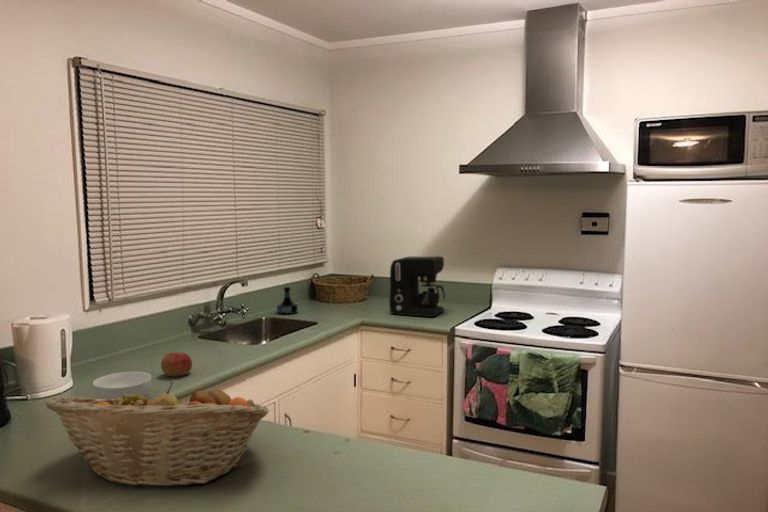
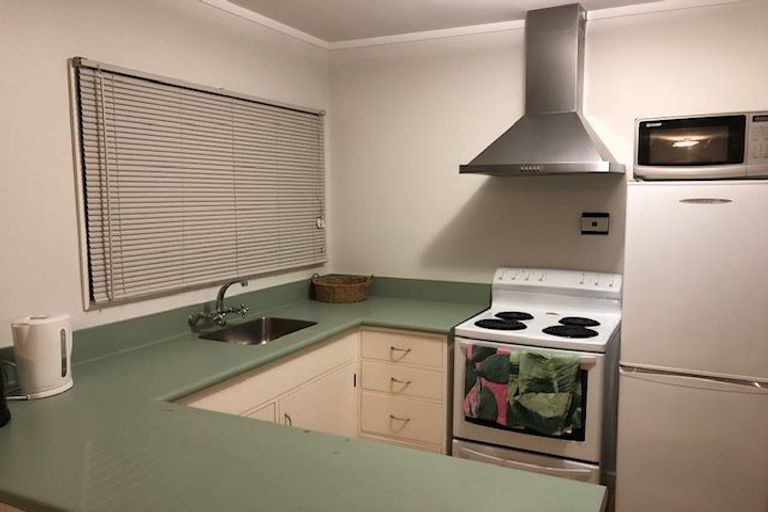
- tequila bottle (287, 299)
- cereal bowl (123, 390)
- apple (177, 363)
- coffee maker (420, 285)
- fruit basket (161, 422)
